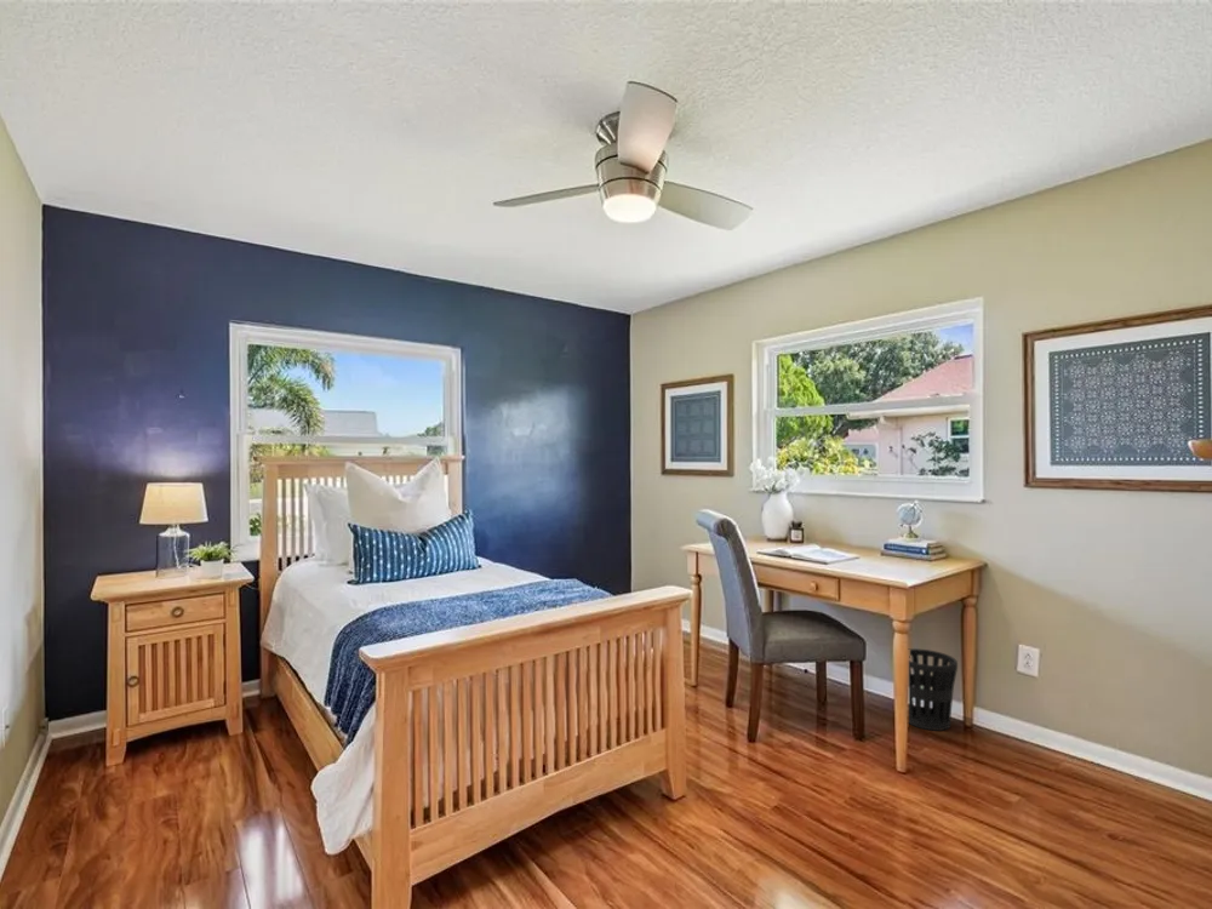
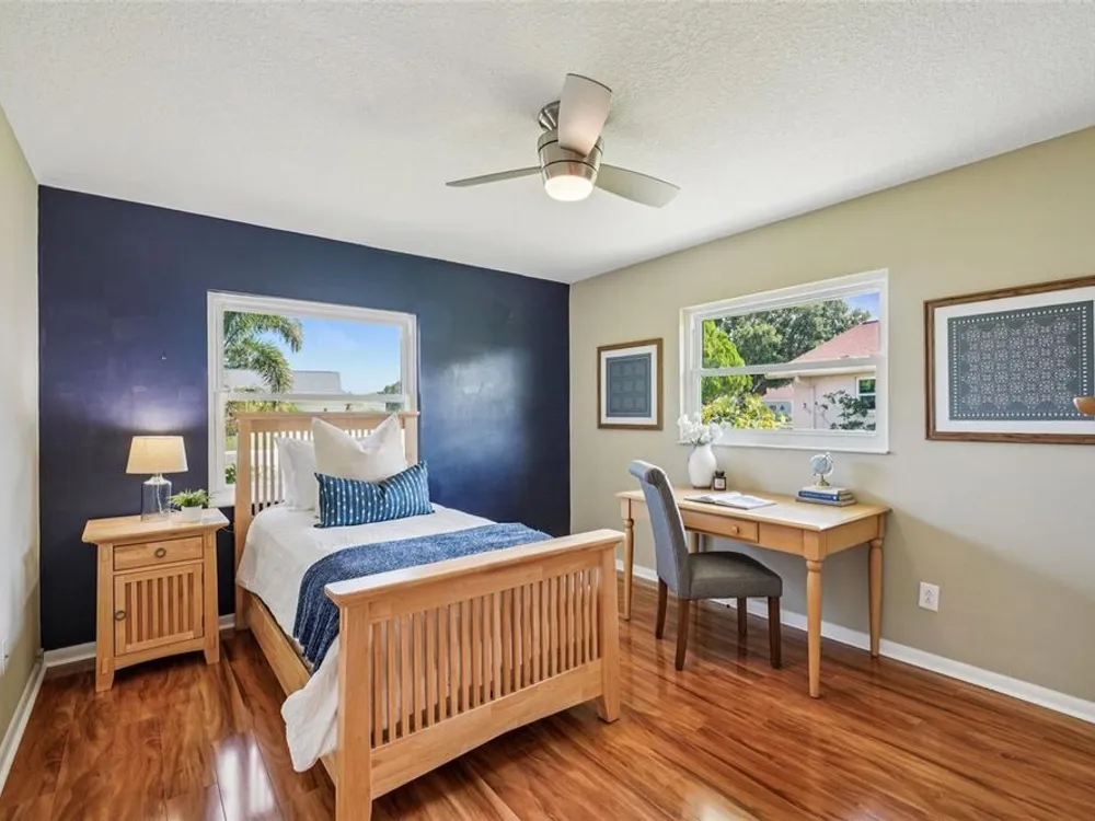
- wastebasket (926, 688)
